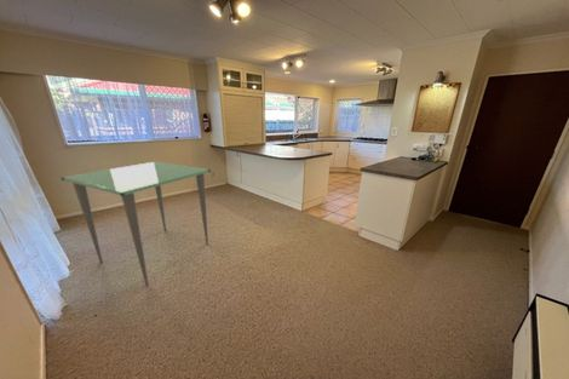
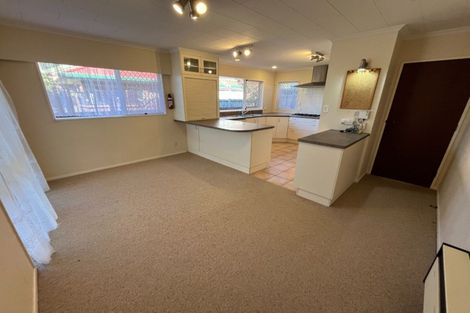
- dining table (160, 211)
